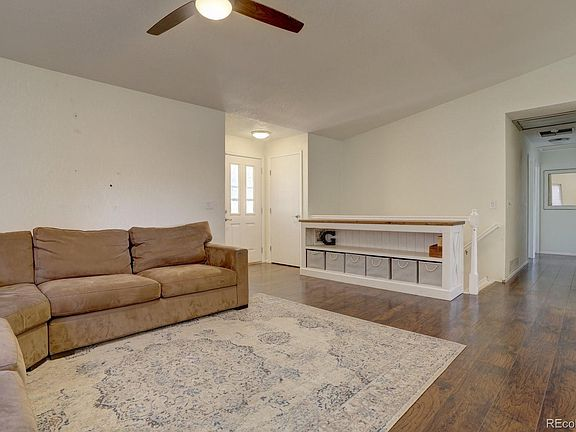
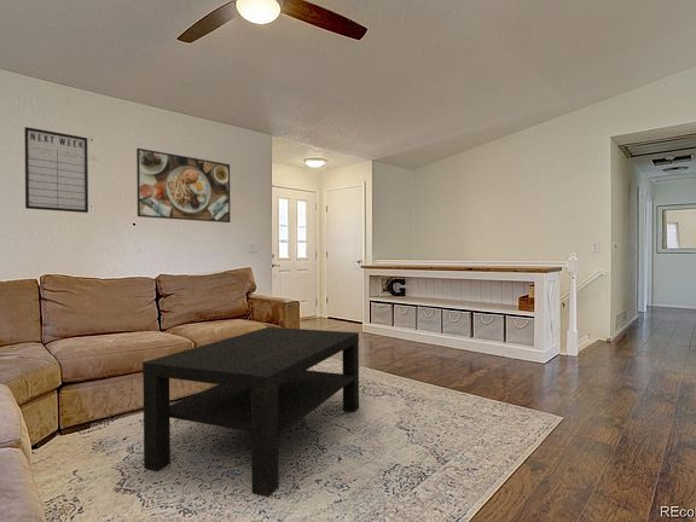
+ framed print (186, 187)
+ writing board (57, 172)
+ coffee table (268, 389)
